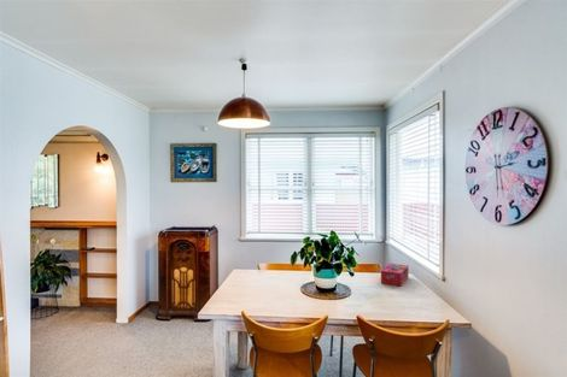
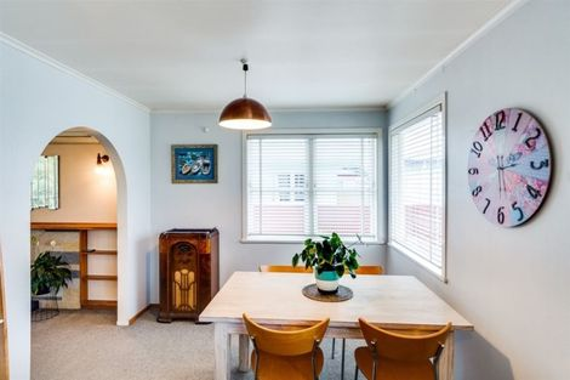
- tissue box (394, 273)
